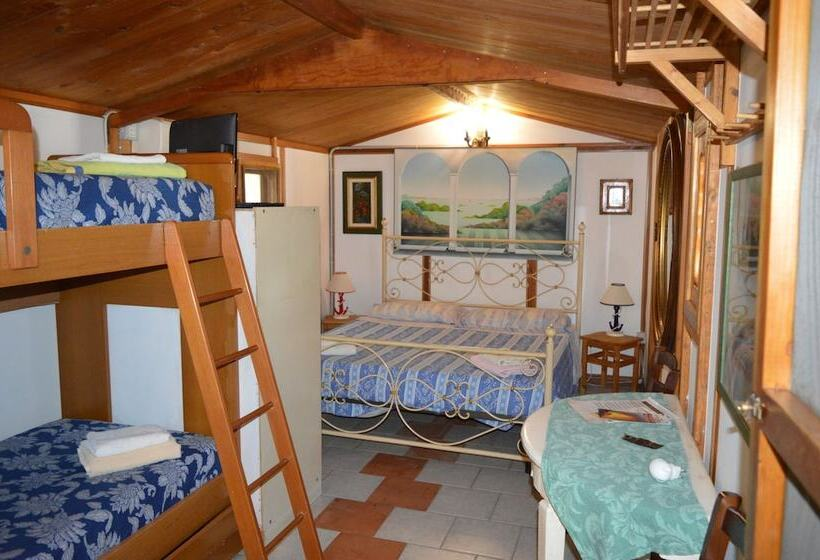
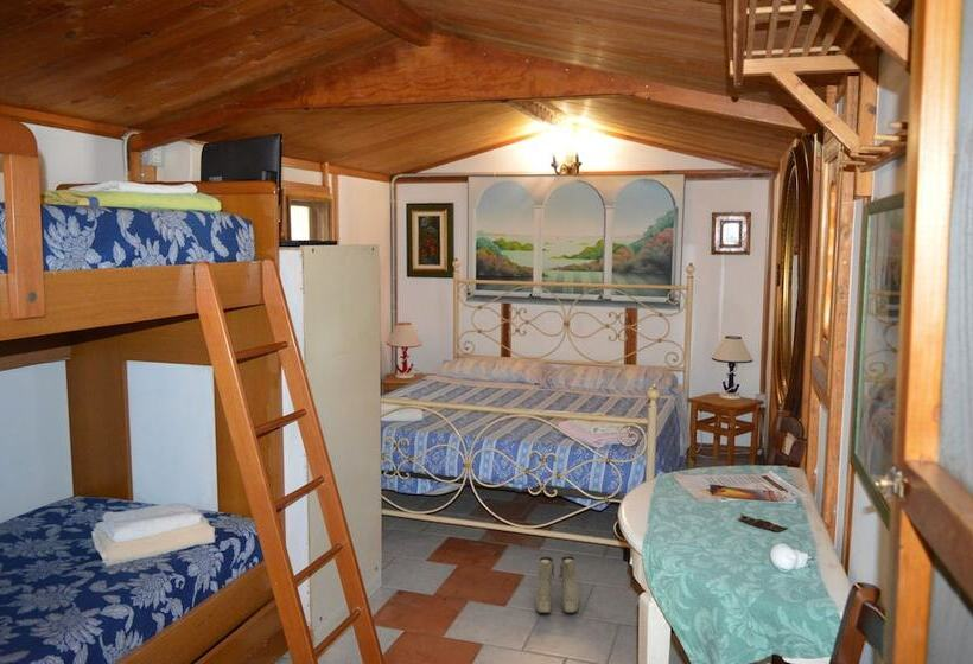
+ boots (560, 580)
